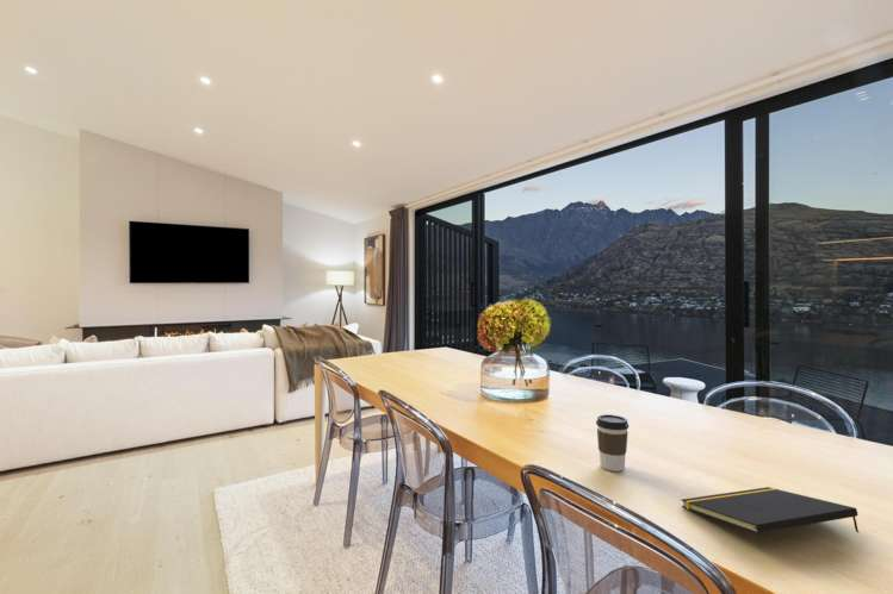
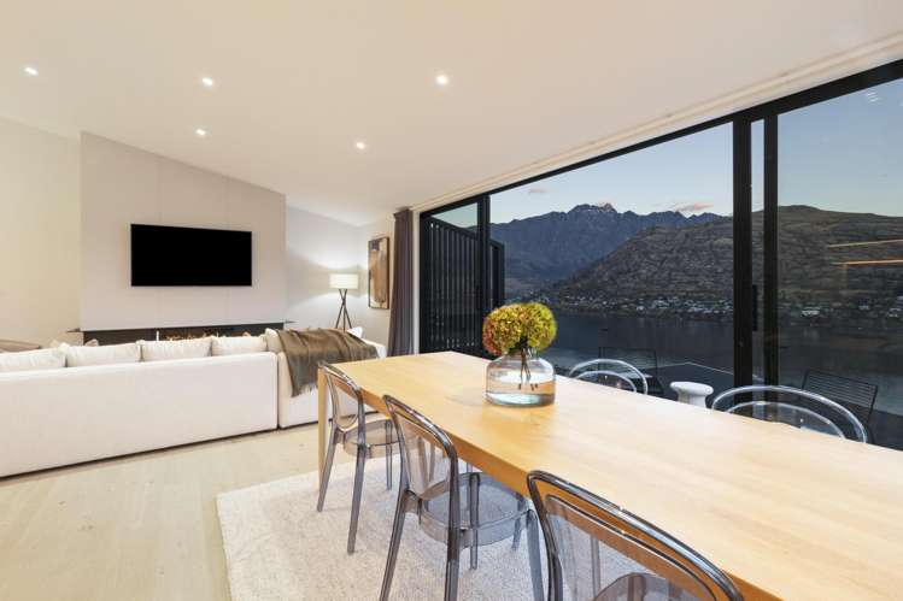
- coffee cup (612, 442)
- notepad (763, 507)
